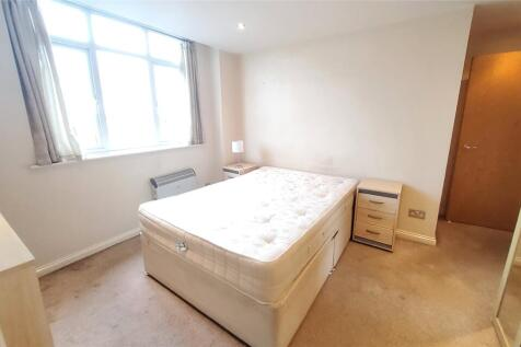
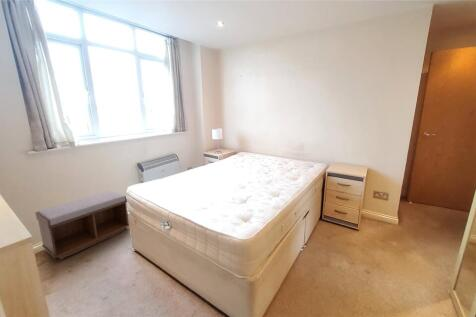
+ bench (87, 220)
